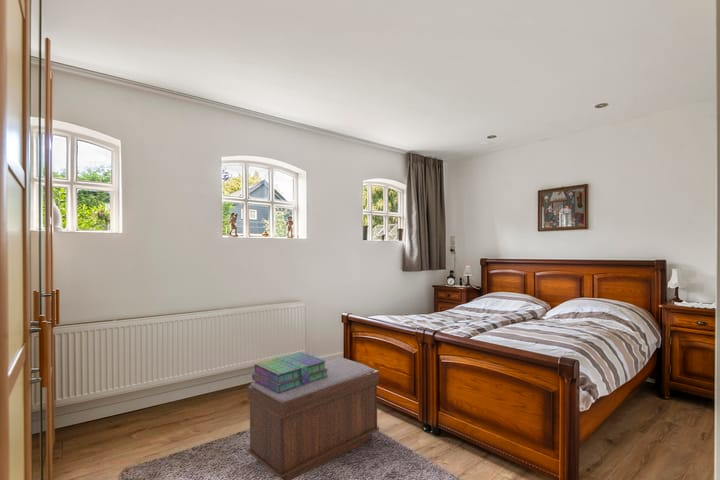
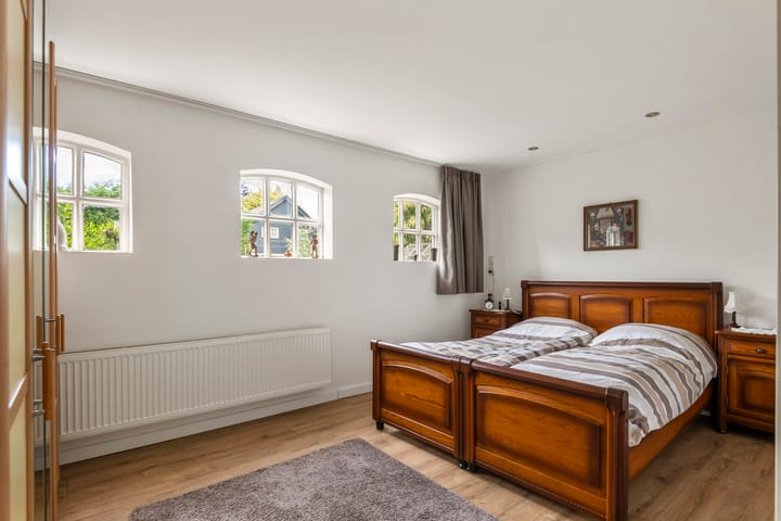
- bench (316, 410)
- stack of books (290, 369)
